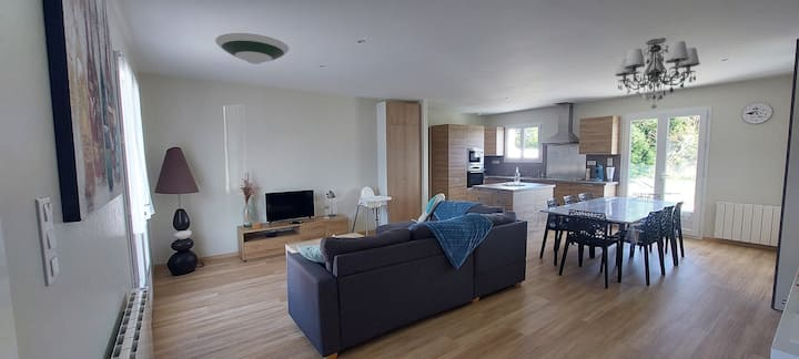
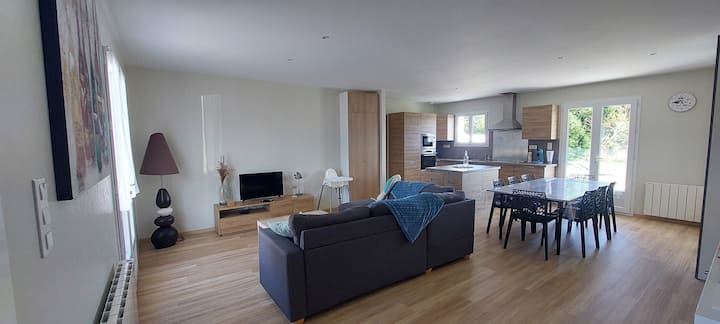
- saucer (253, 53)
- chandelier (655, 75)
